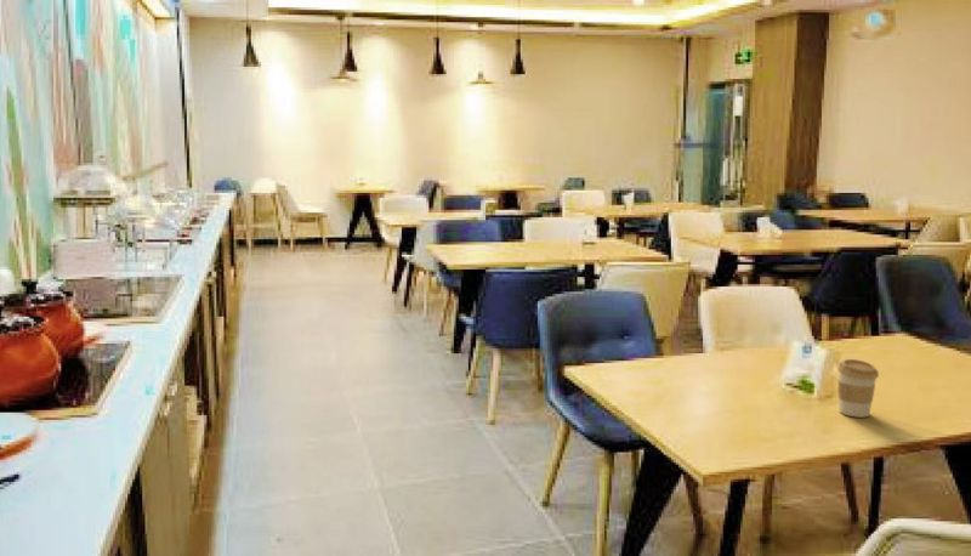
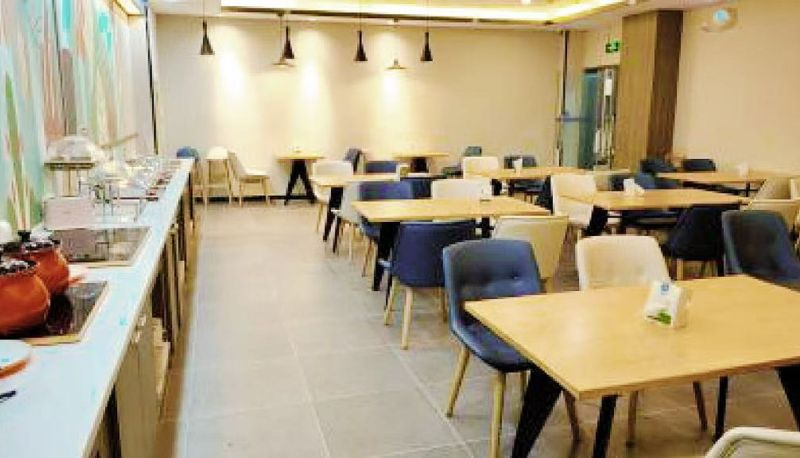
- coffee cup (856, 387)
